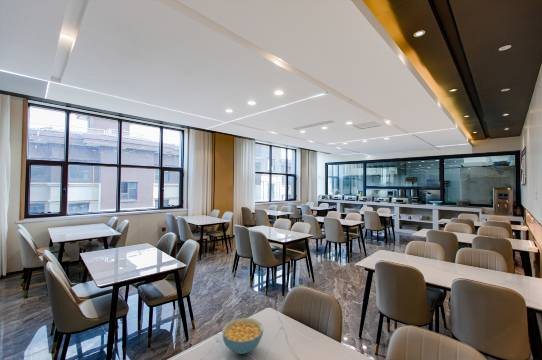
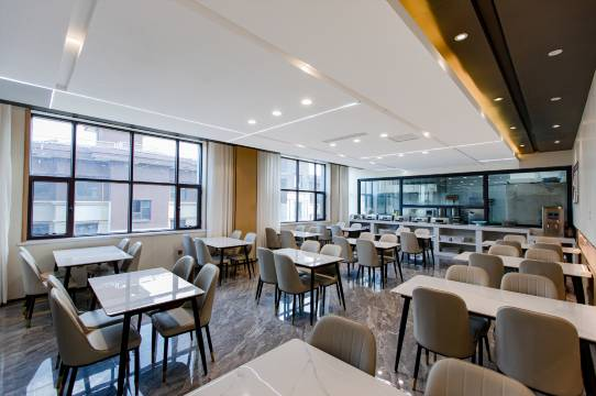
- cereal bowl (242, 339)
